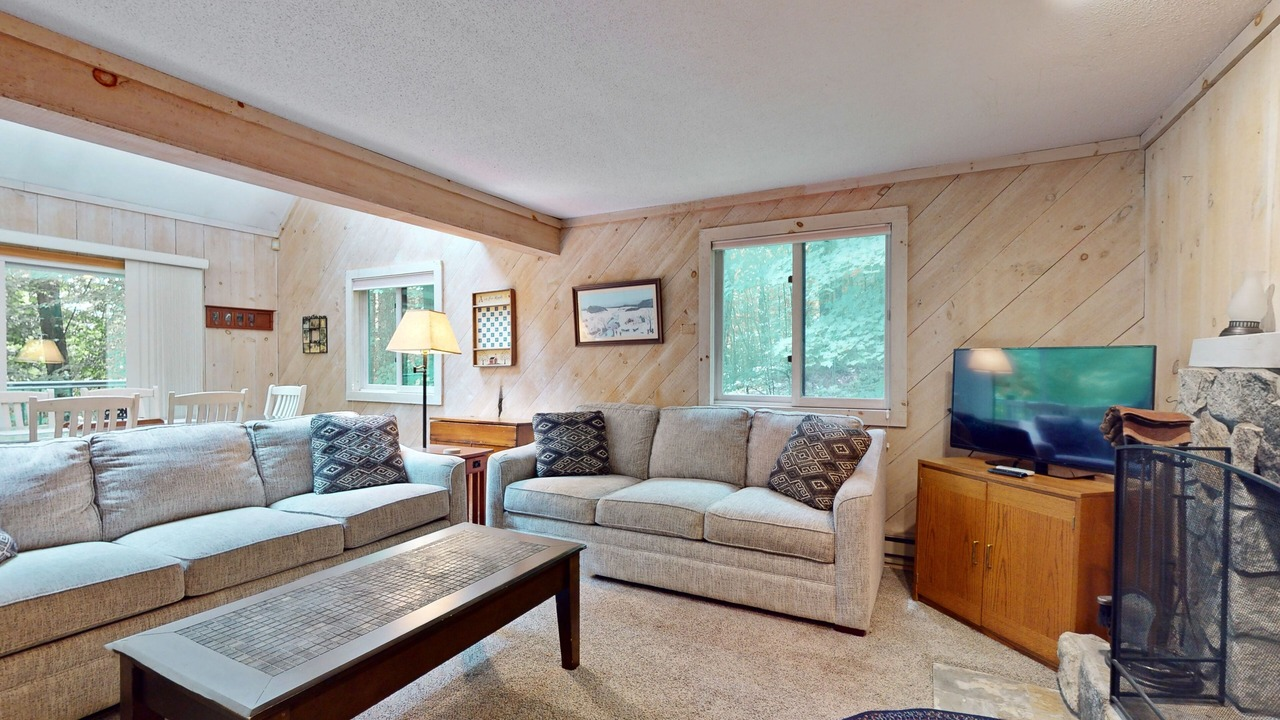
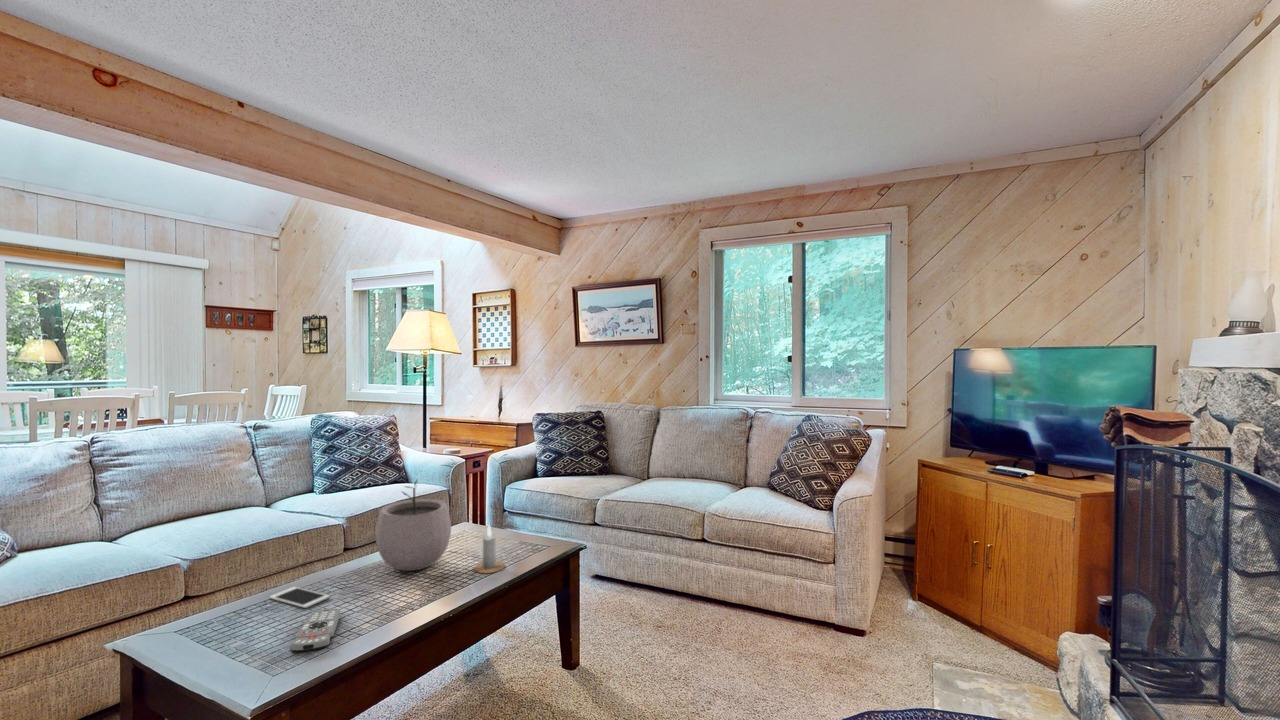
+ candle (489, 545)
+ cell phone (299, 597)
+ remote control (318, 628)
+ plant pot (414, 523)
